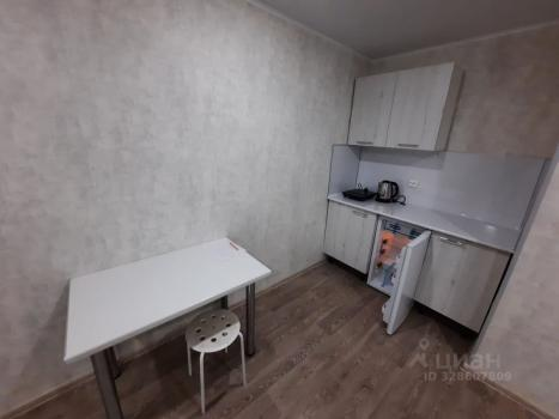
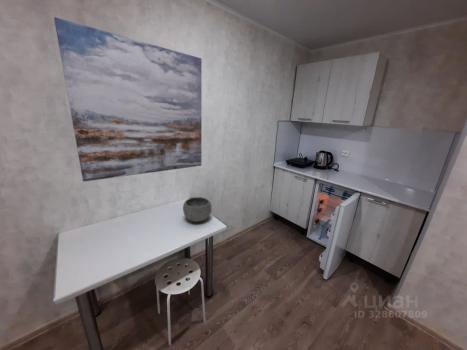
+ bowl (197, 210)
+ wall art (148, 112)
